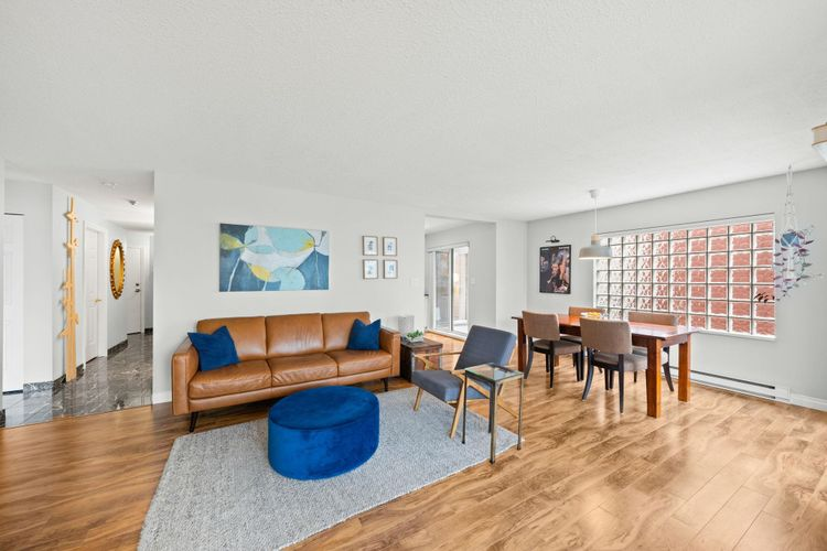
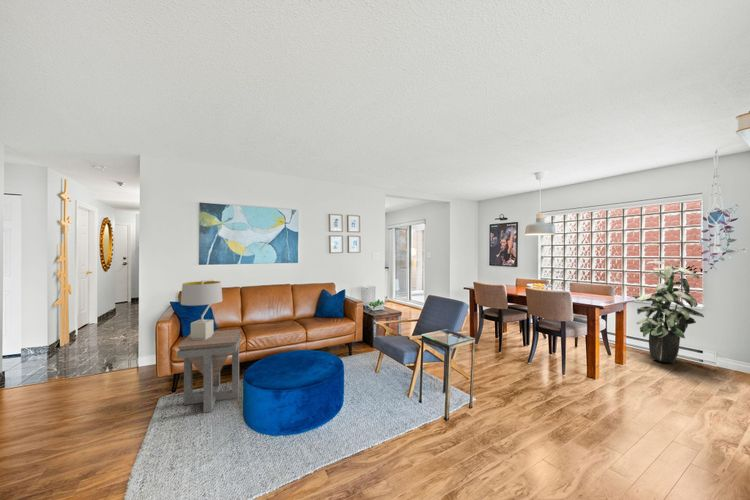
+ table lamp (205, 310)
+ indoor plant (663, 310)
+ side table (212, 368)
